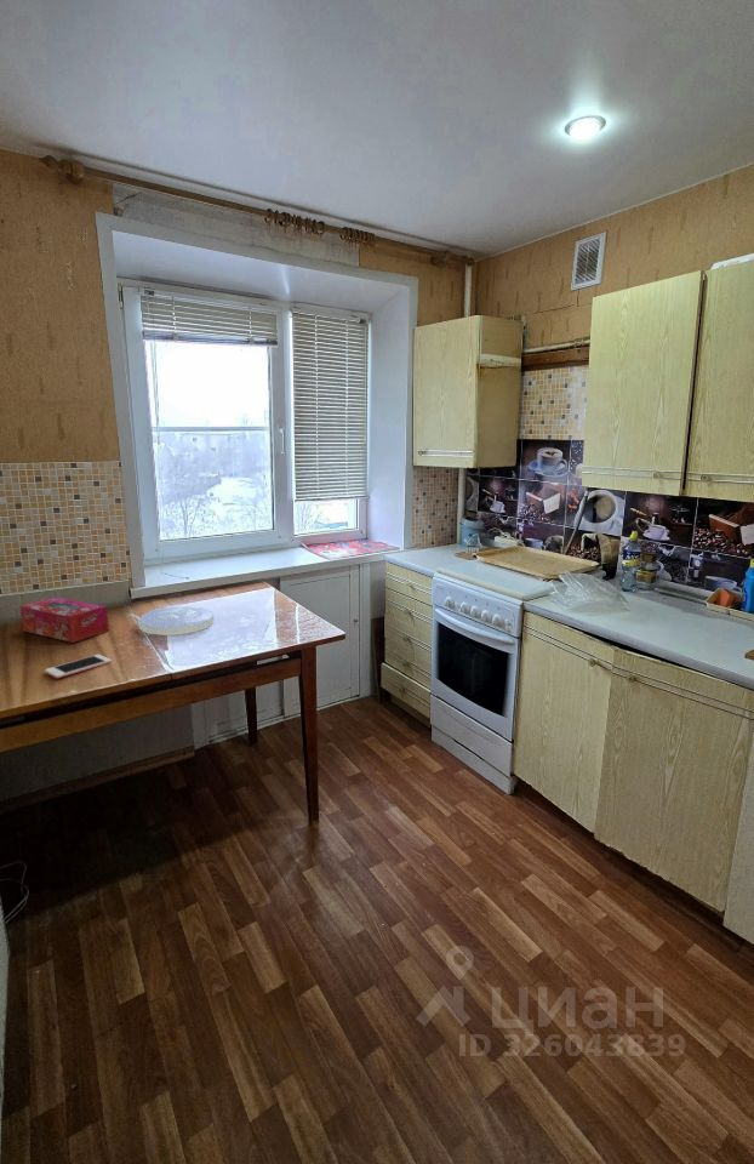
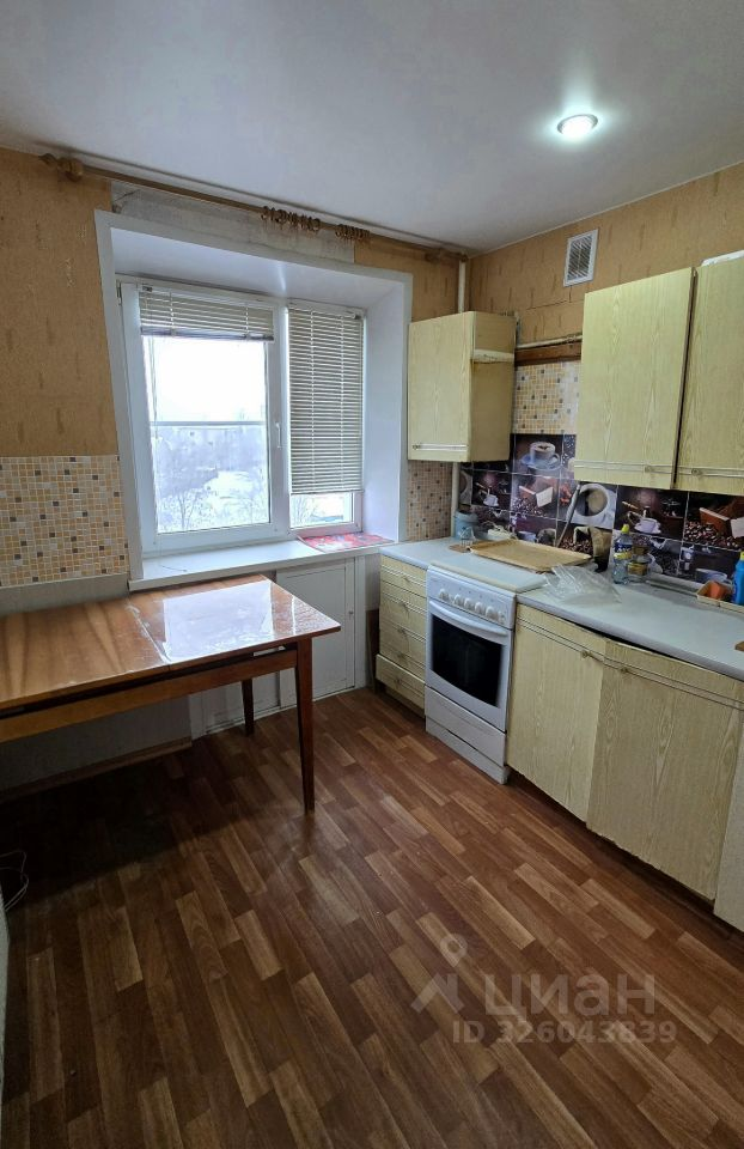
- tissue box (64, 618)
- plate (177, 617)
- cell phone (79, 666)
